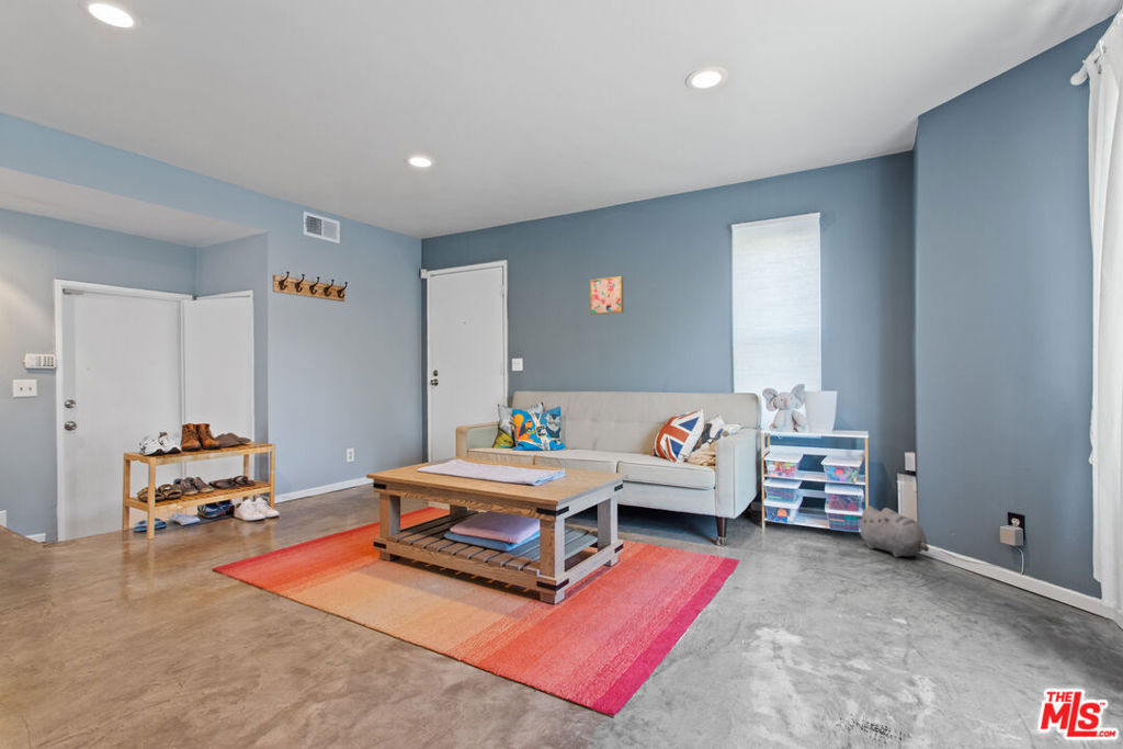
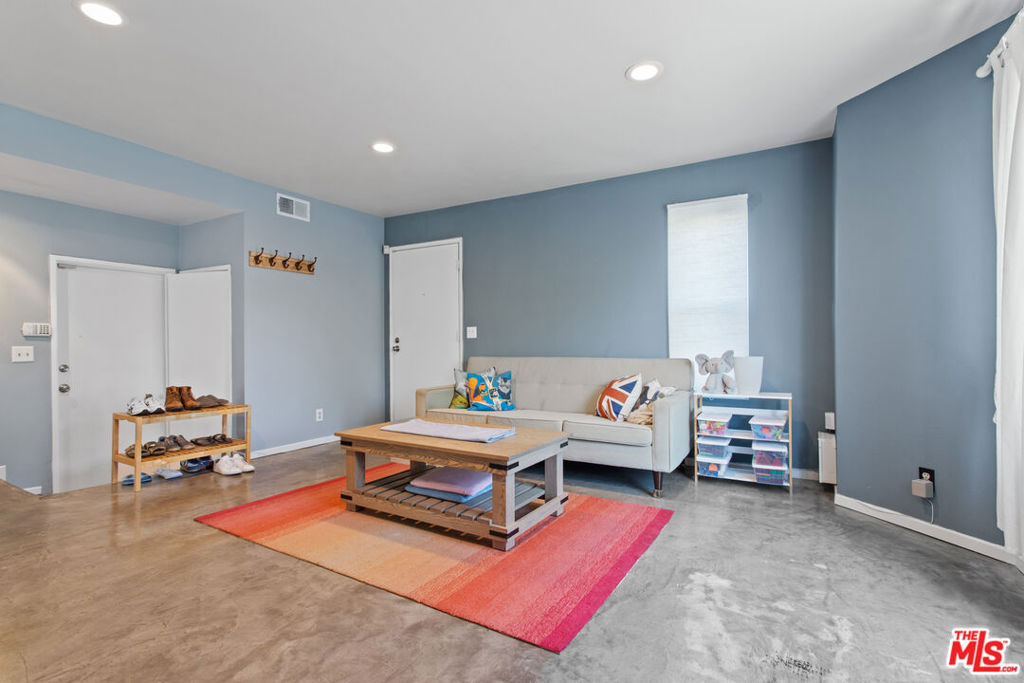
- wall art (606, 295)
- plush toy (897, 531)
